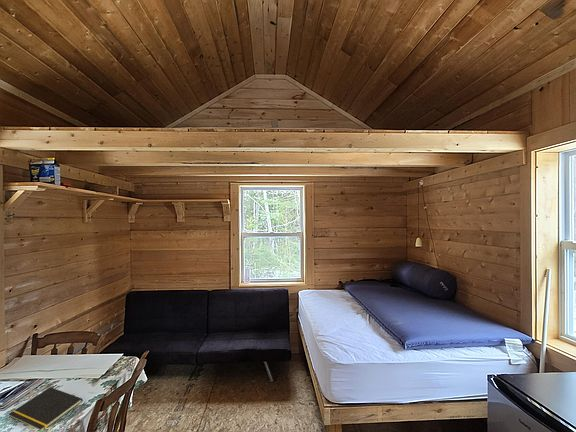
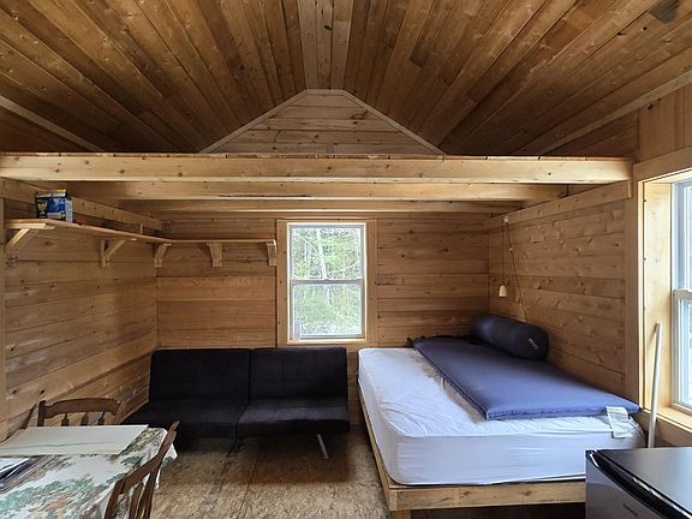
- notepad (46, 407)
